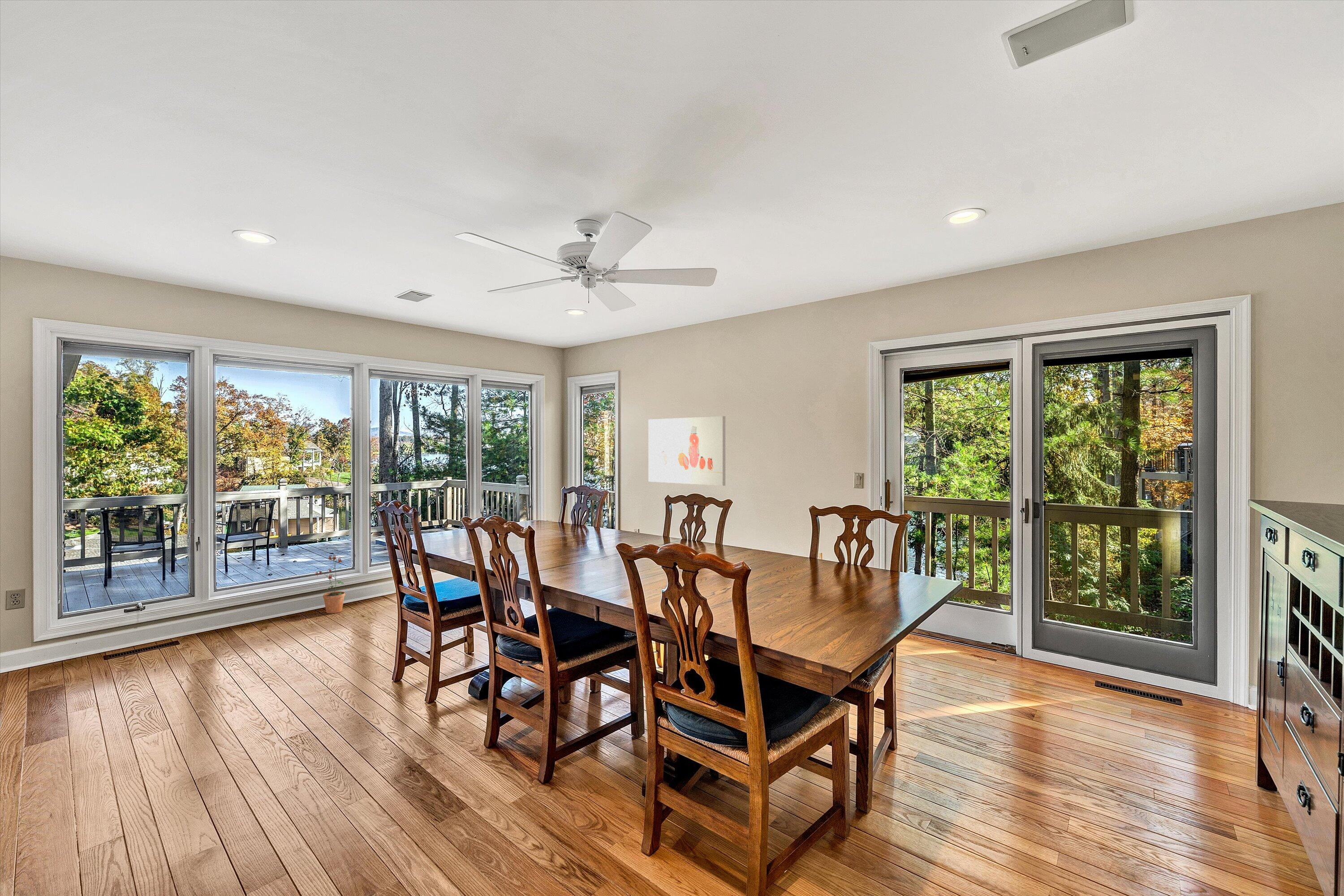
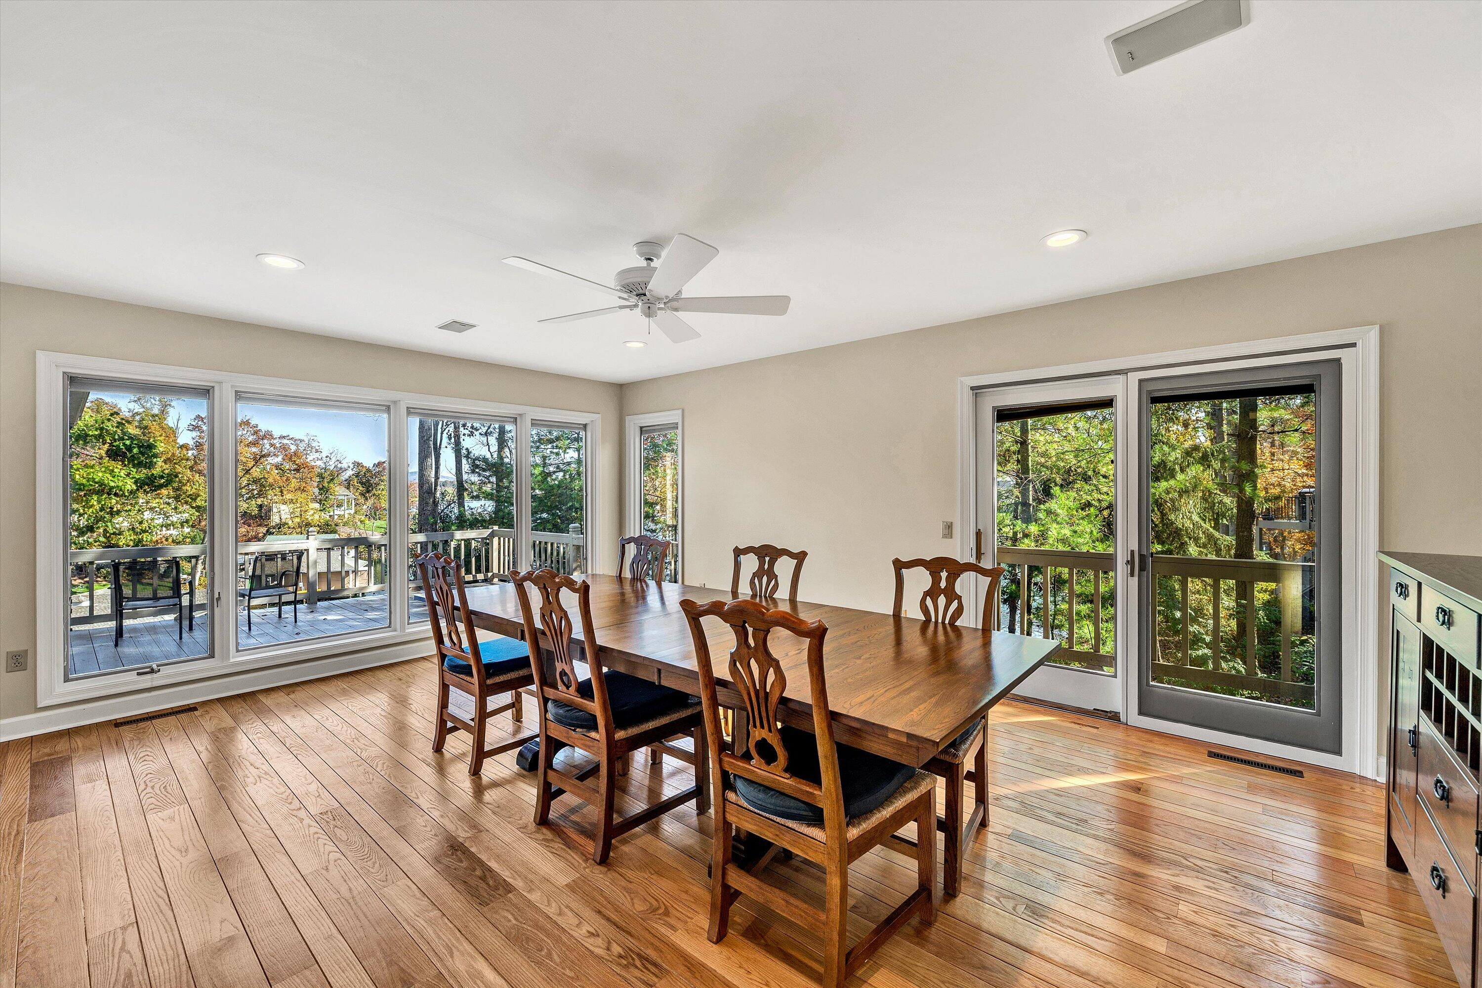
- wall art (685, 451)
- potted plant (331, 584)
